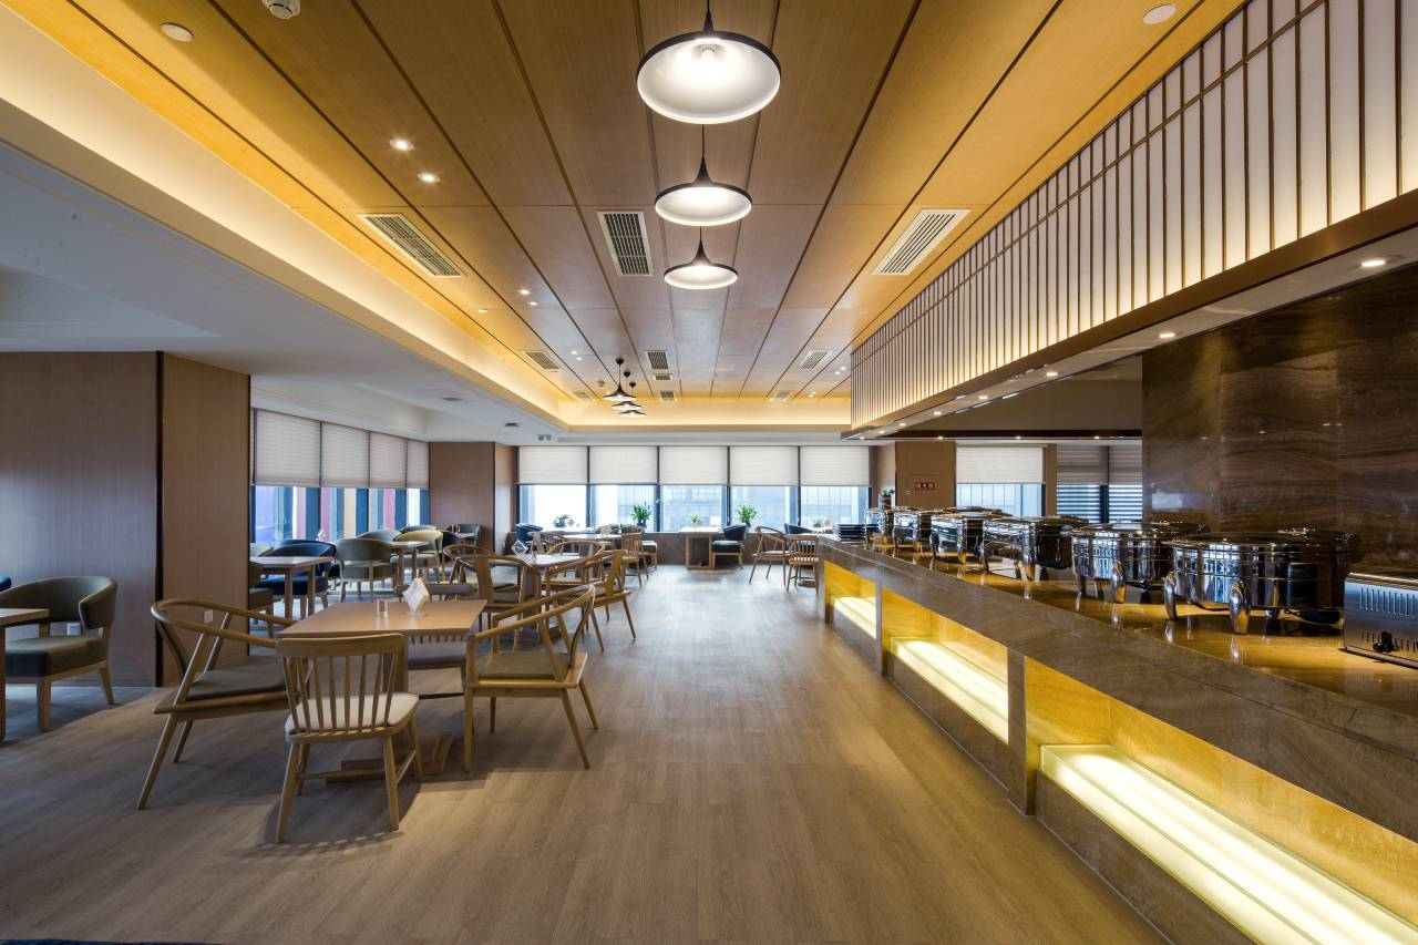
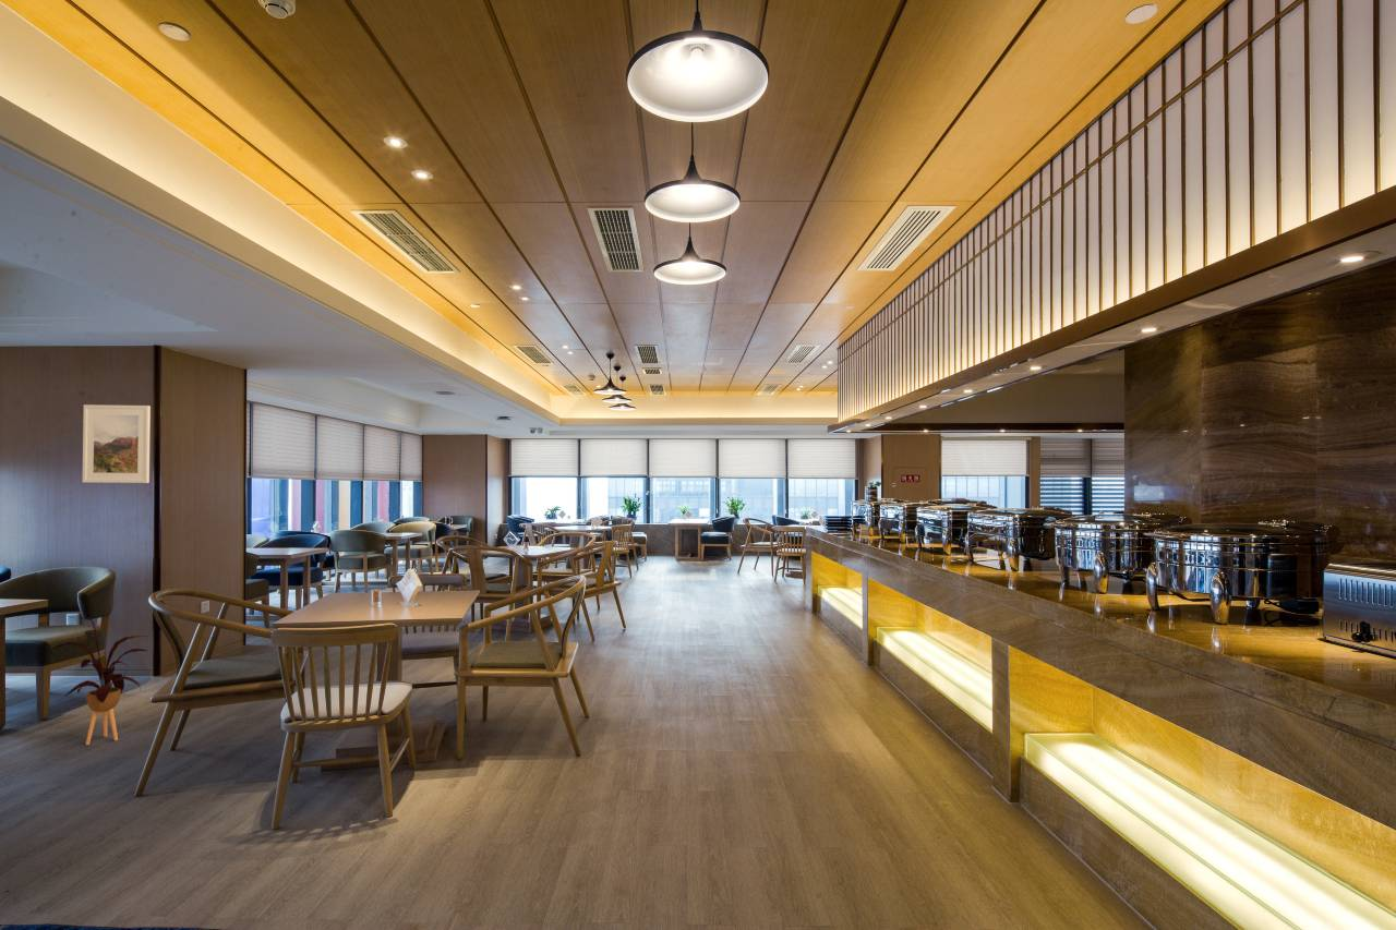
+ house plant (105, 676)
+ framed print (116, 444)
